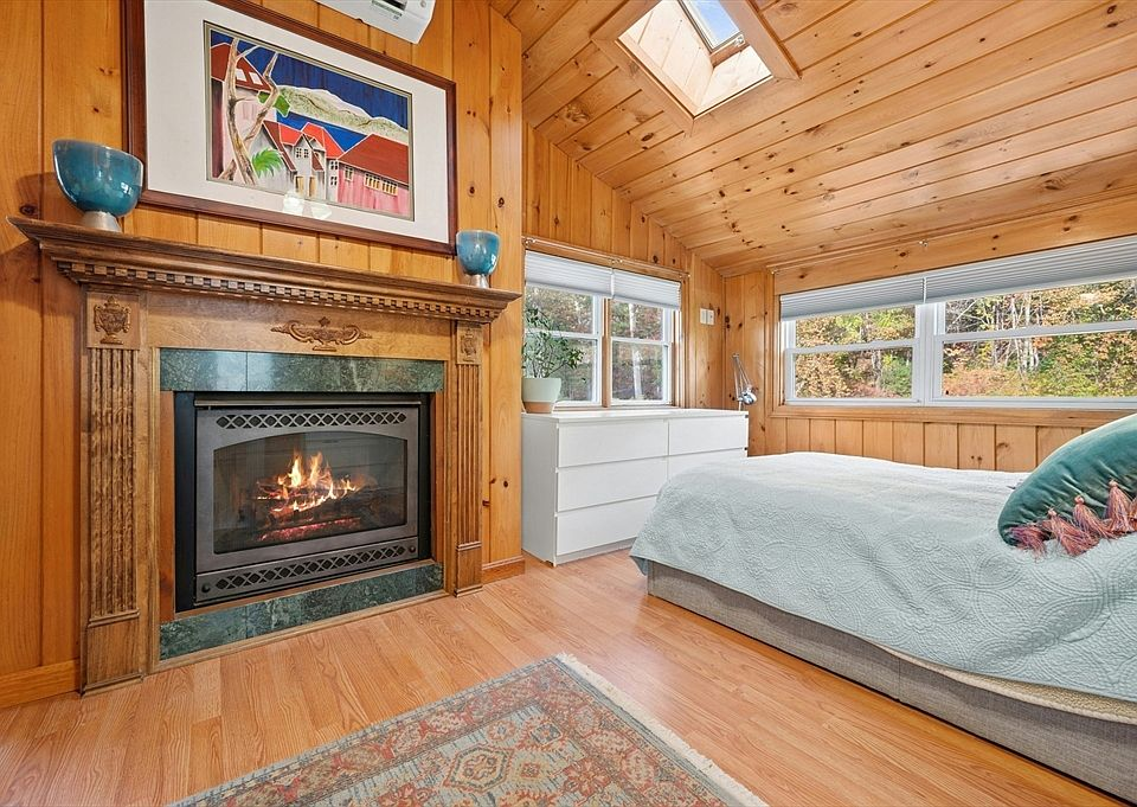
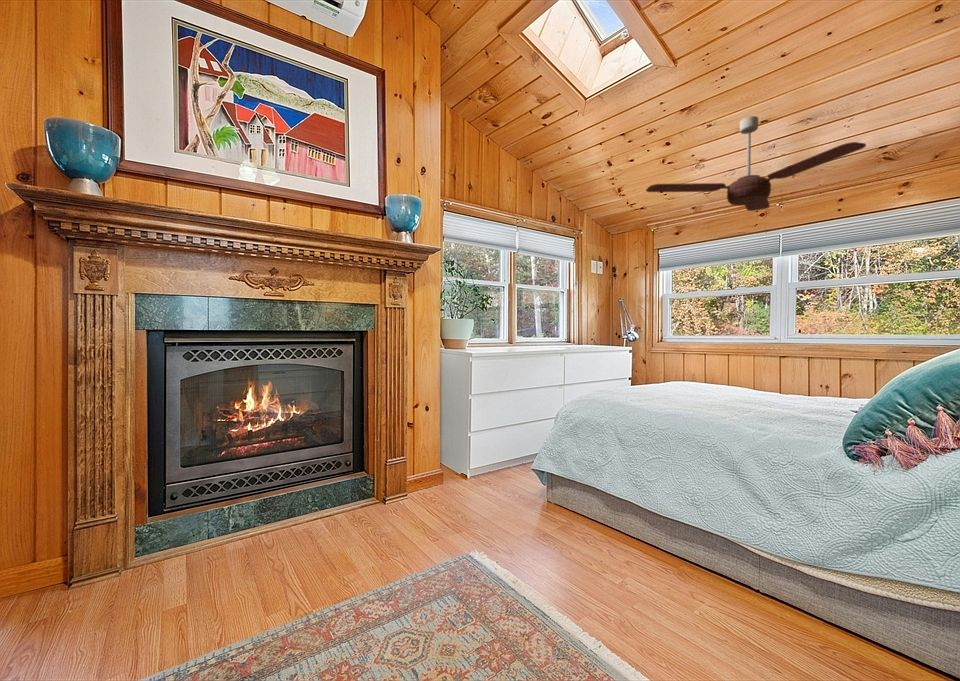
+ ceiling fan (747, 166)
